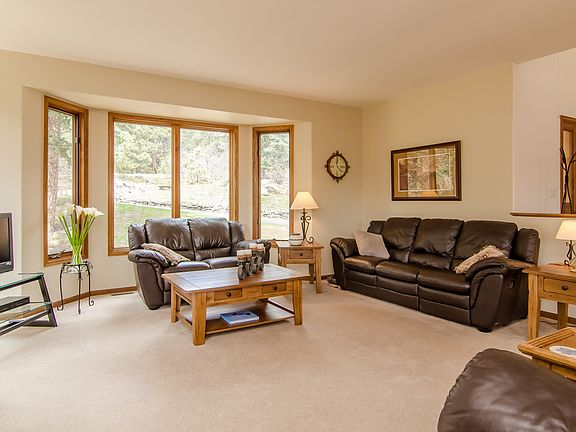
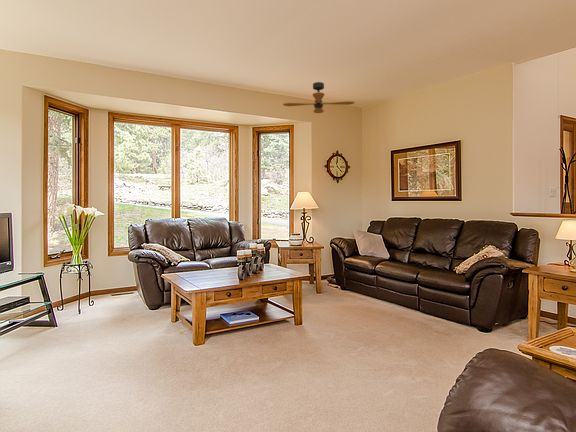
+ ceiling fan (318, 95)
